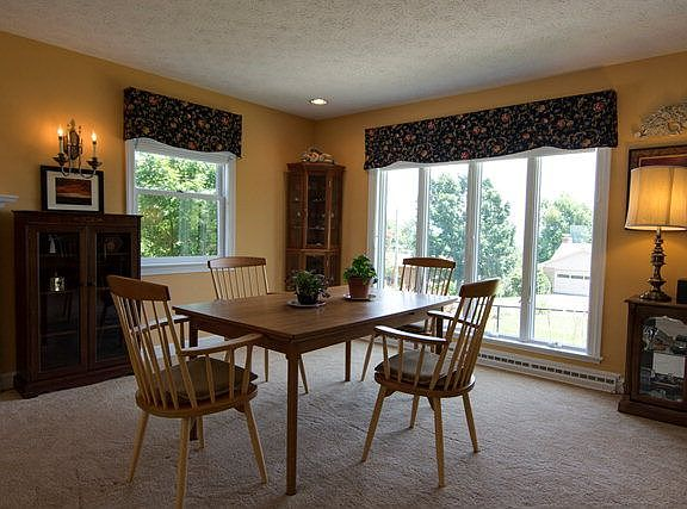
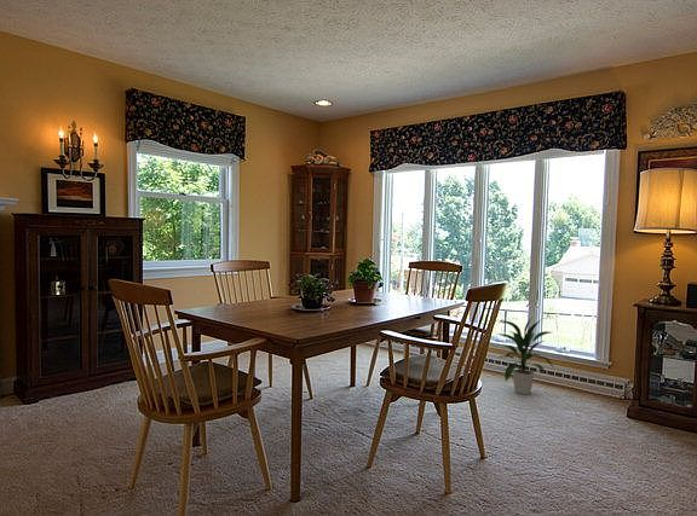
+ indoor plant (522, 353)
